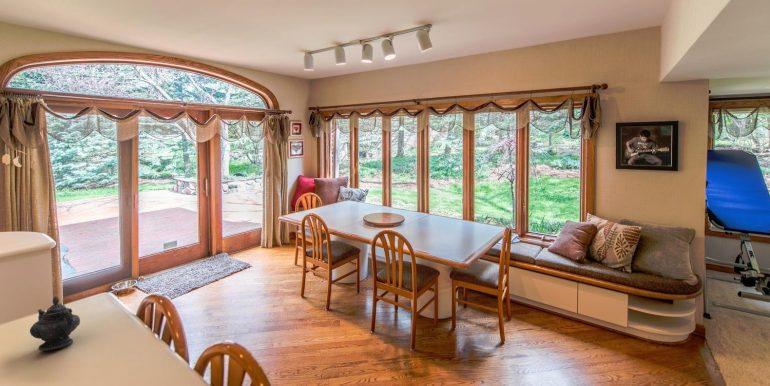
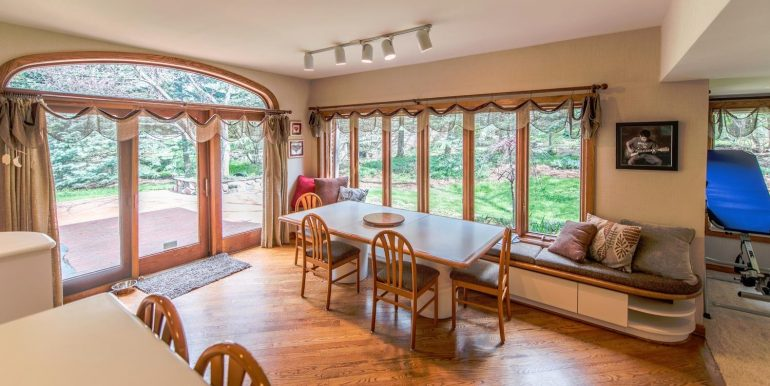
- teapot (54, 321)
